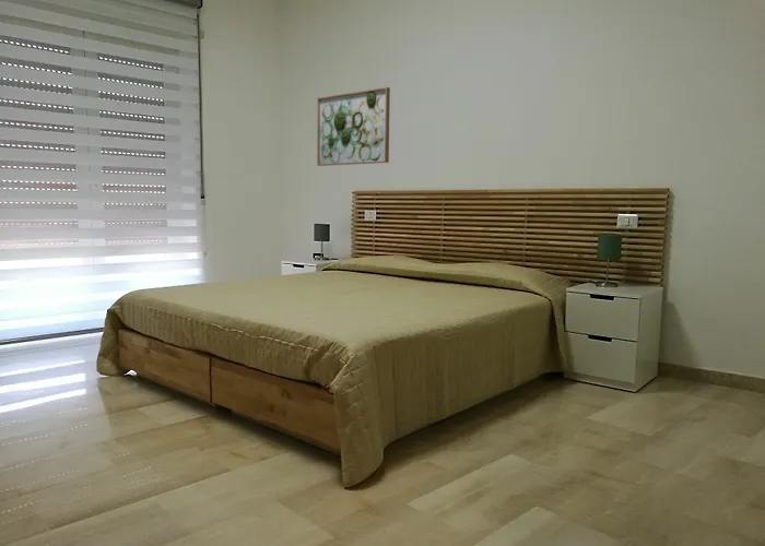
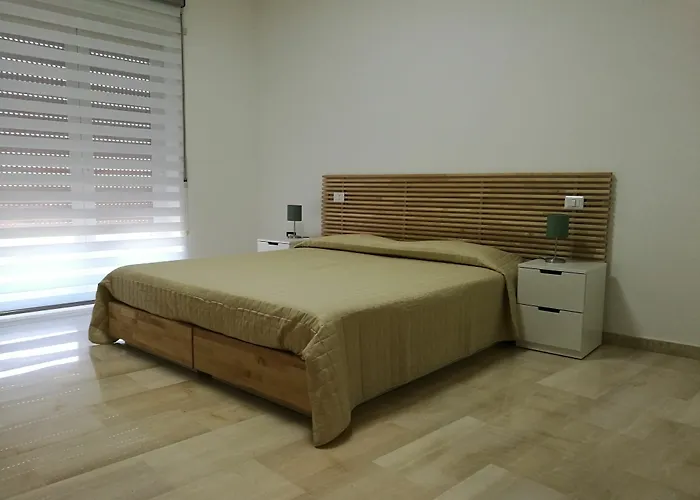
- wall art (350, 128)
